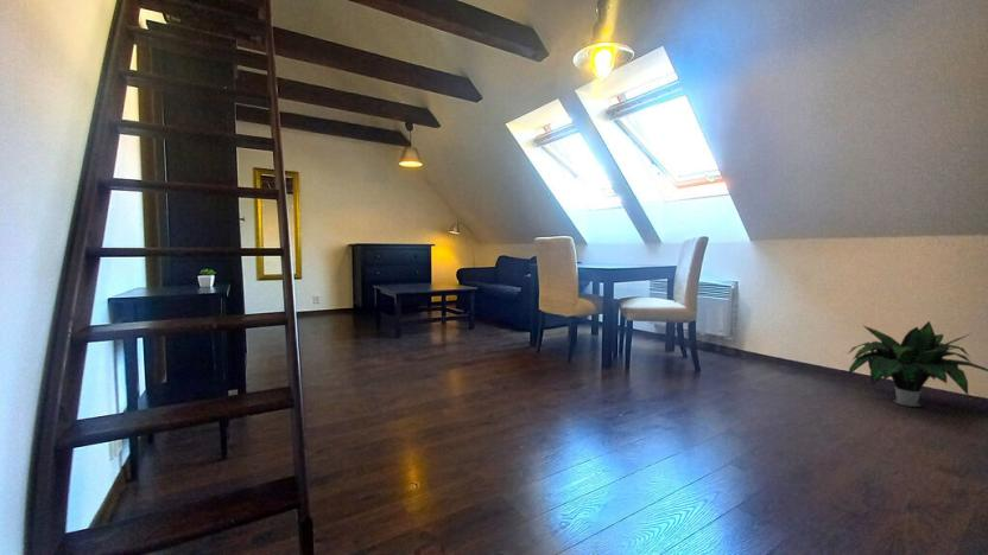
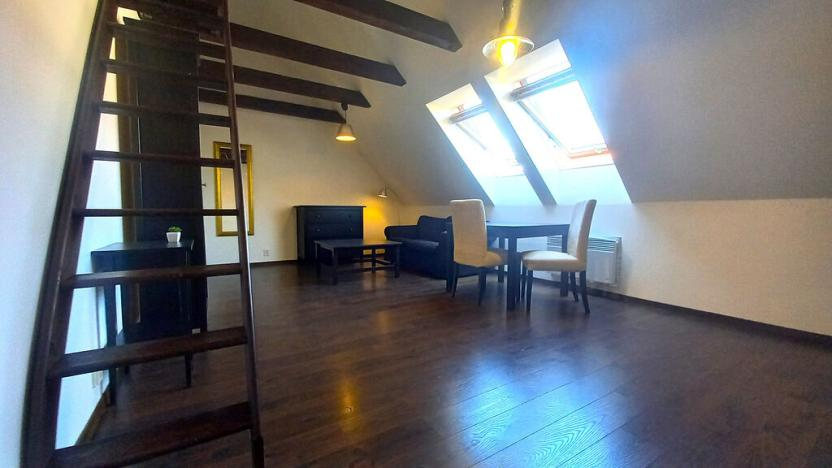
- potted plant (913, 363)
